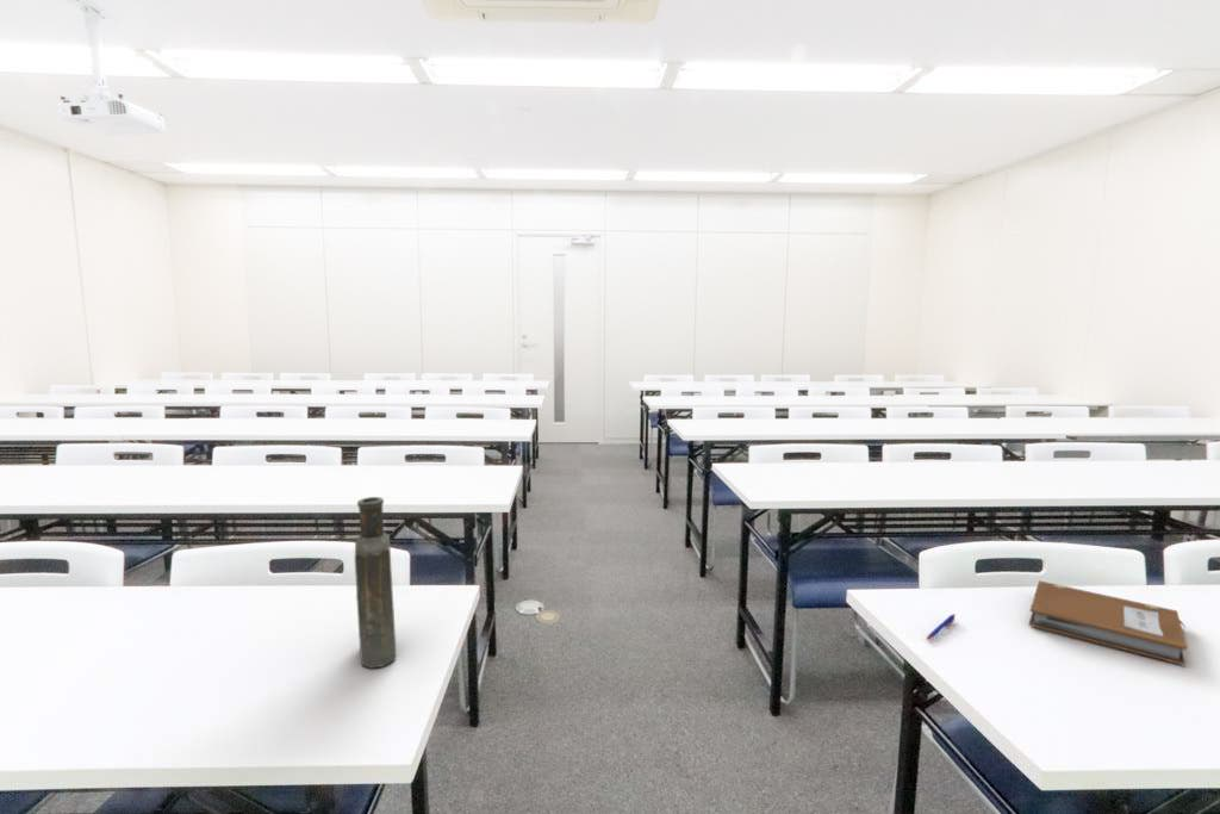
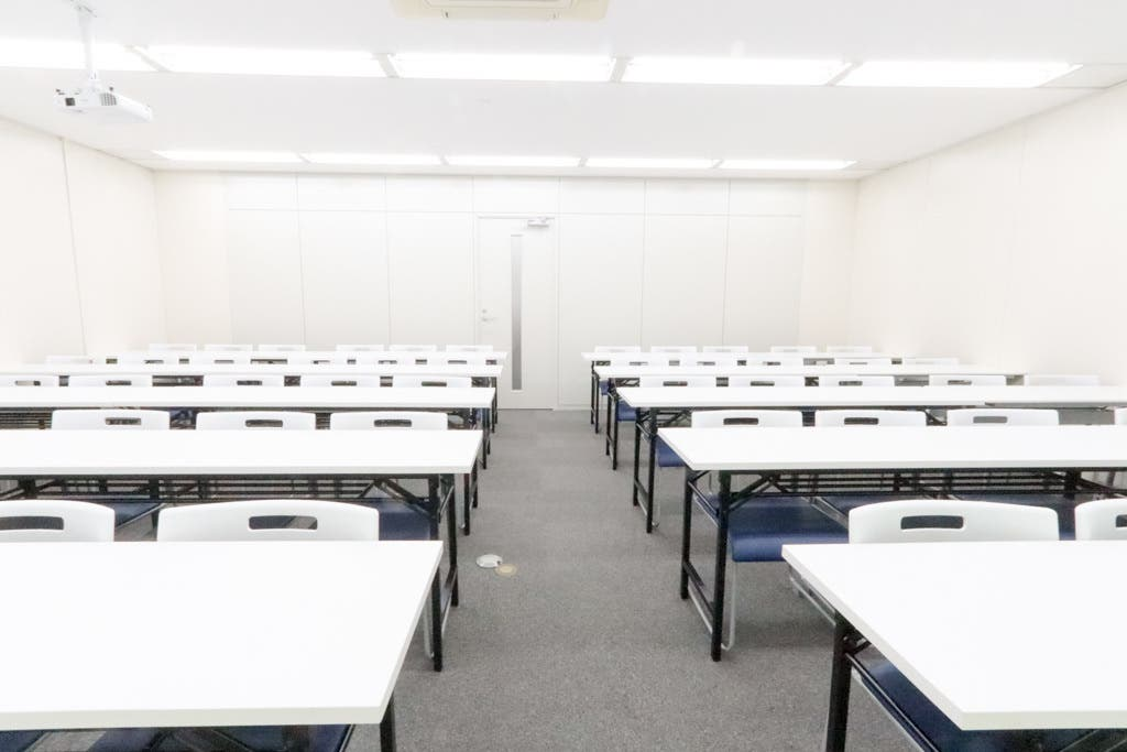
- bottle (374, 576)
- notebook (1107, 617)
- pen (940, 626)
